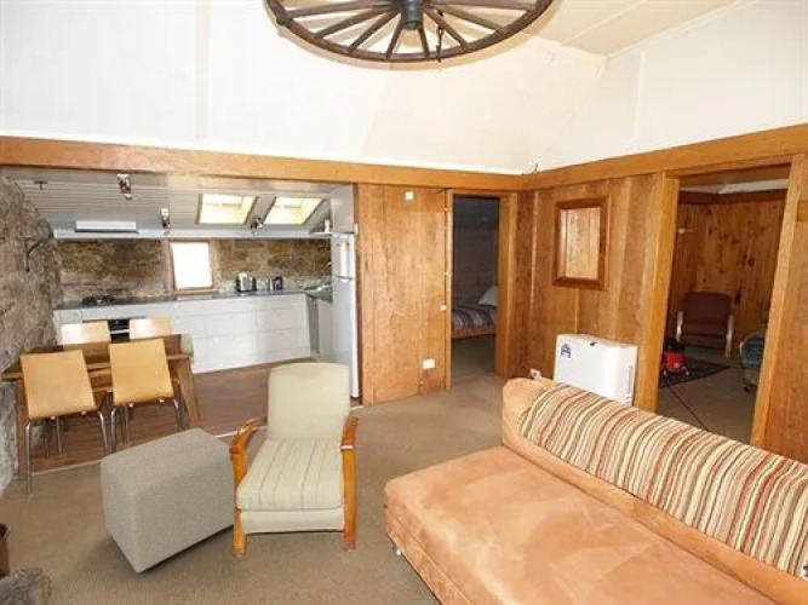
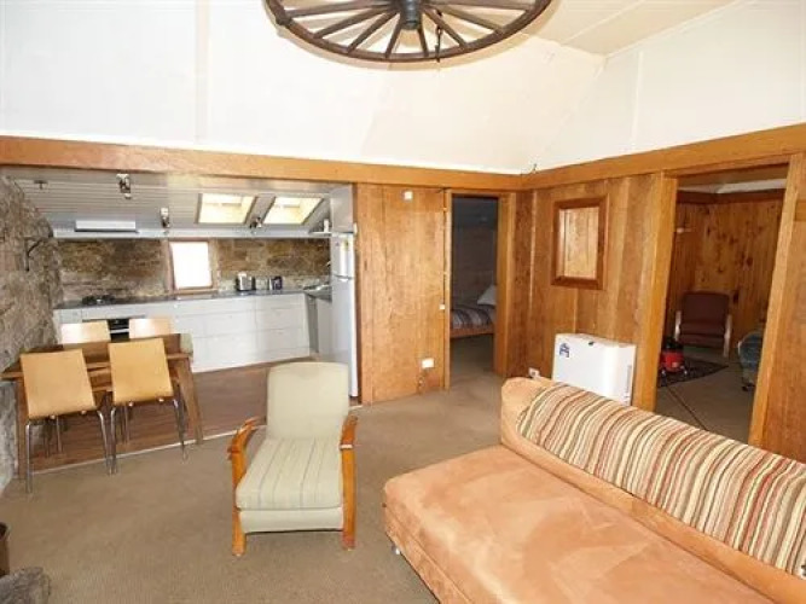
- ottoman (172, 489)
